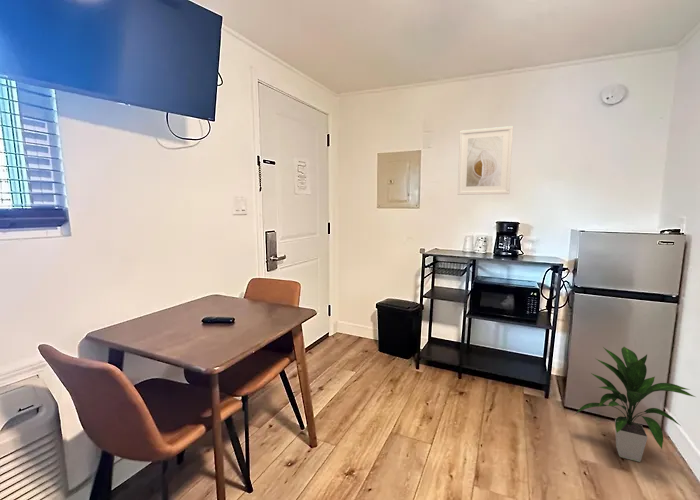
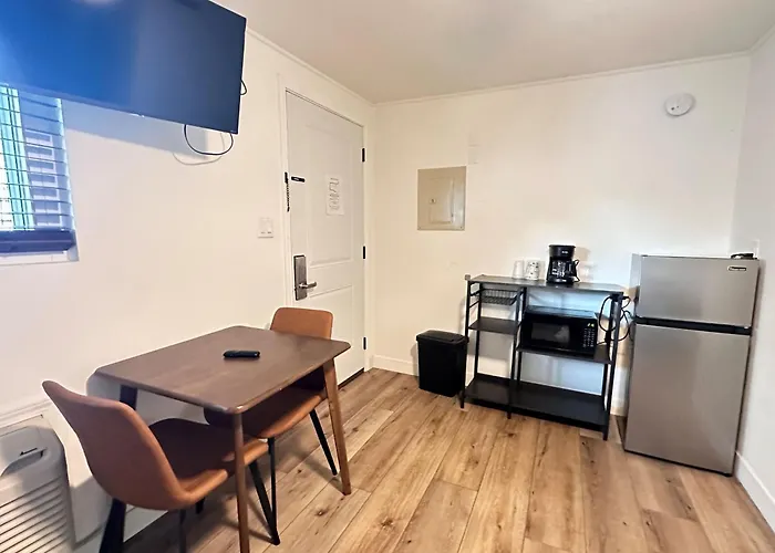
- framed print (484, 161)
- indoor plant (628, 401)
